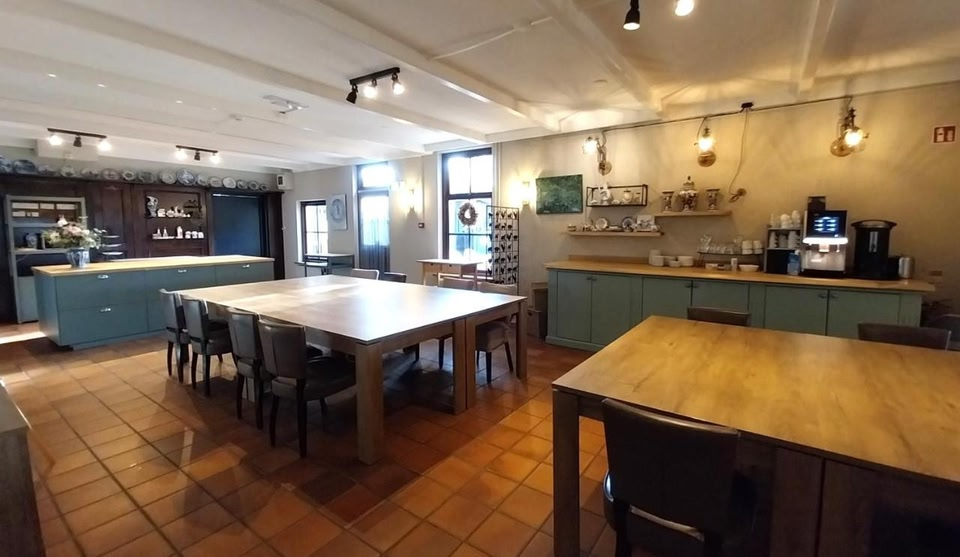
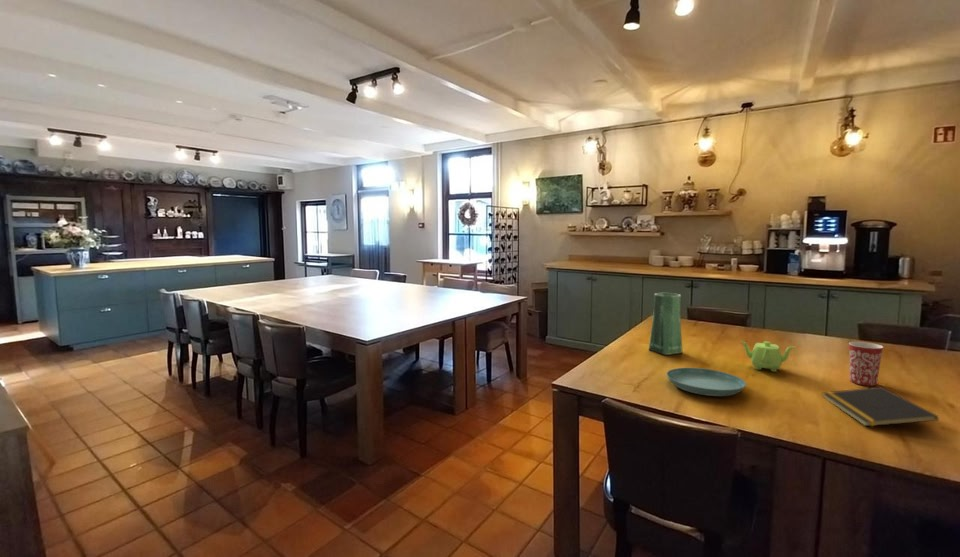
+ notepad (874, 405)
+ mug (866, 362)
+ teapot (766, 355)
+ saucer (704, 382)
+ vase (666, 322)
